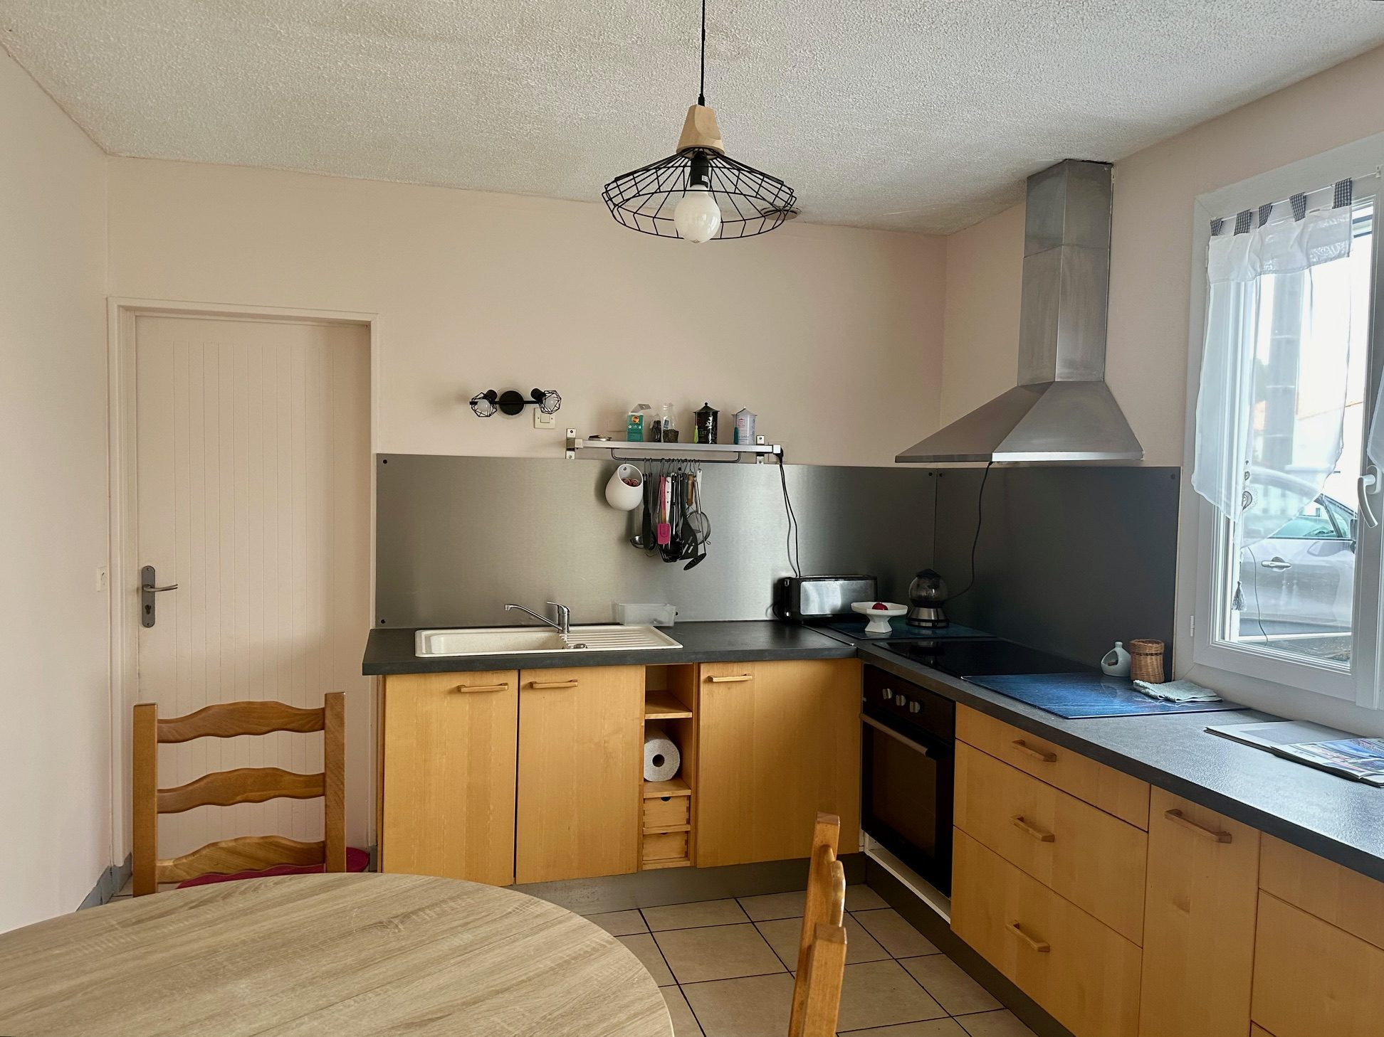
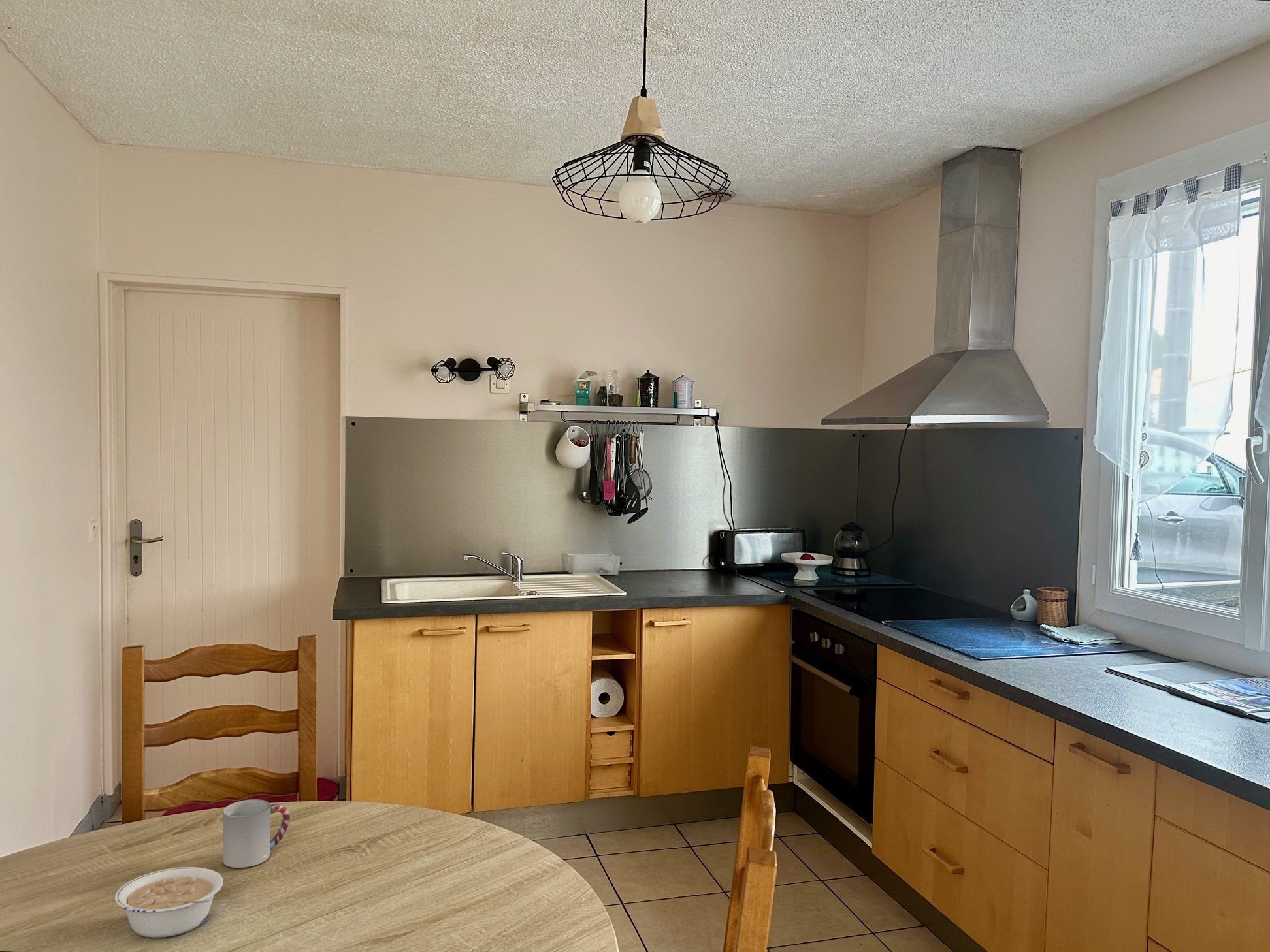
+ cup (257, 831)
+ legume (174, 901)
